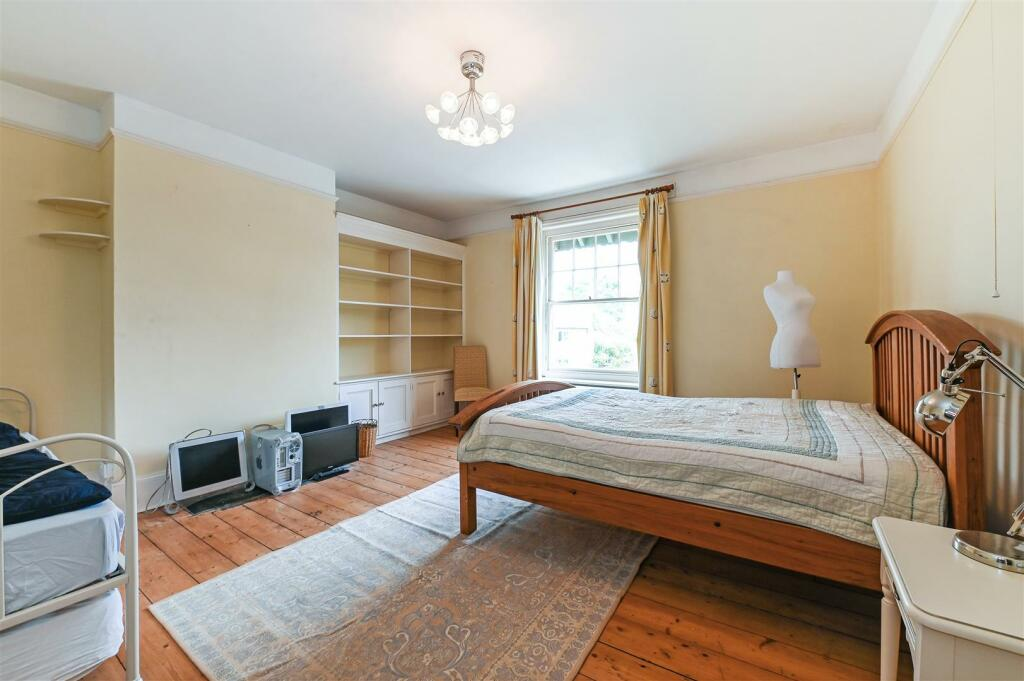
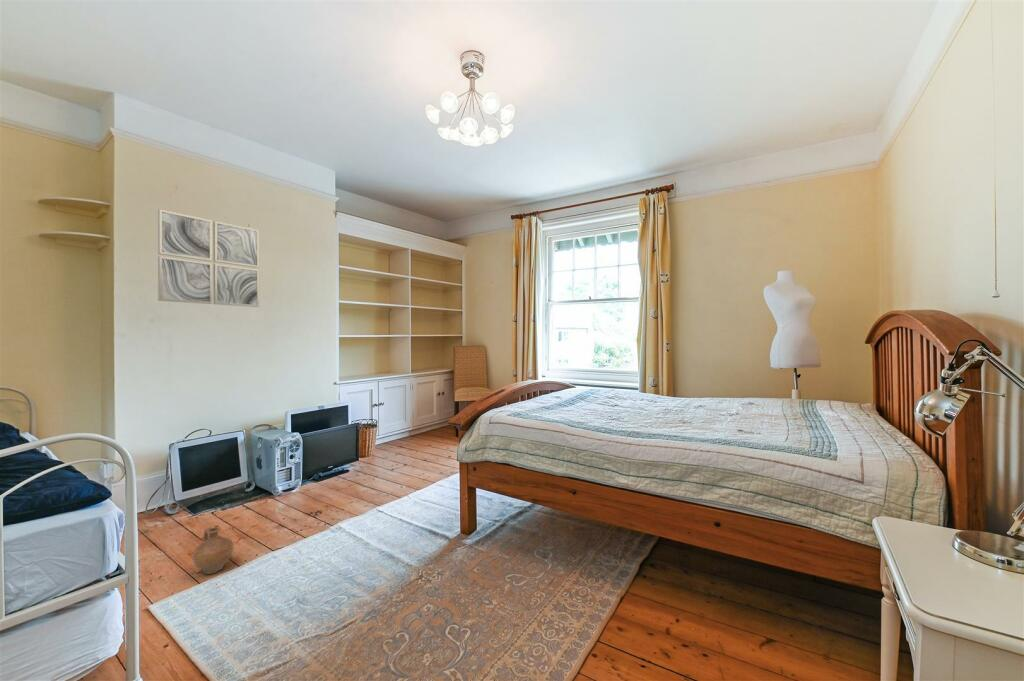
+ wall art (213, 261)
+ ceramic jug (213, 549)
